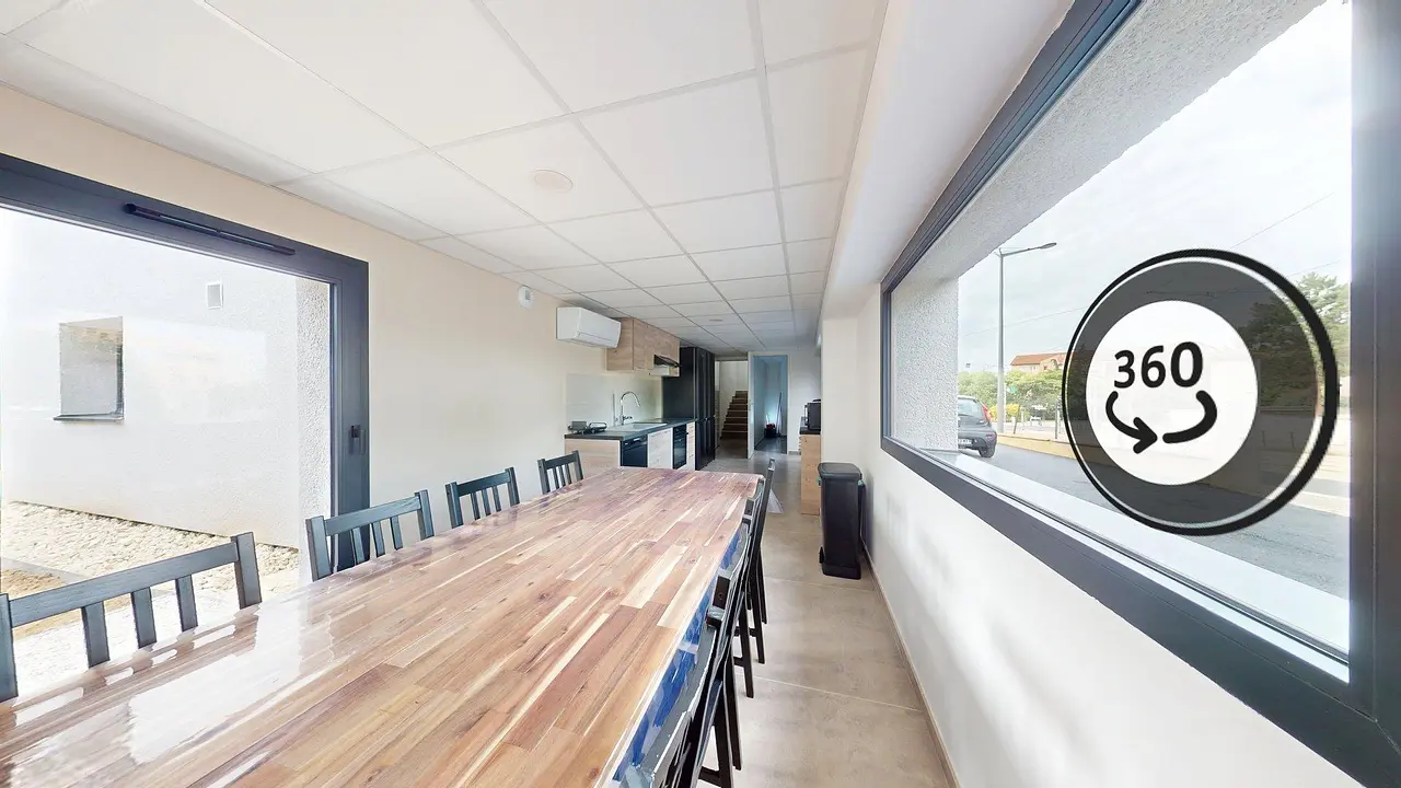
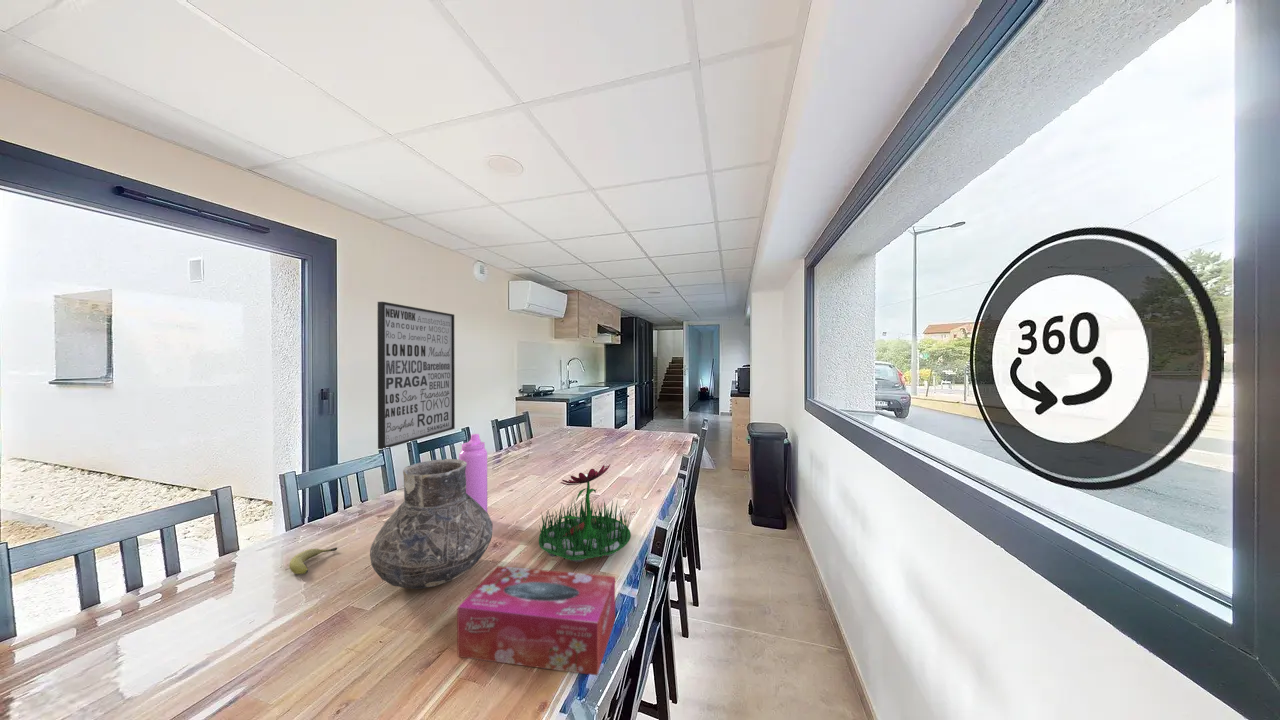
+ tissue box (541, 614)
+ water bottle (473, 479)
+ wall art (420, 373)
+ vase (435, 519)
+ fruit (309, 558)
+ flower (585, 504)
